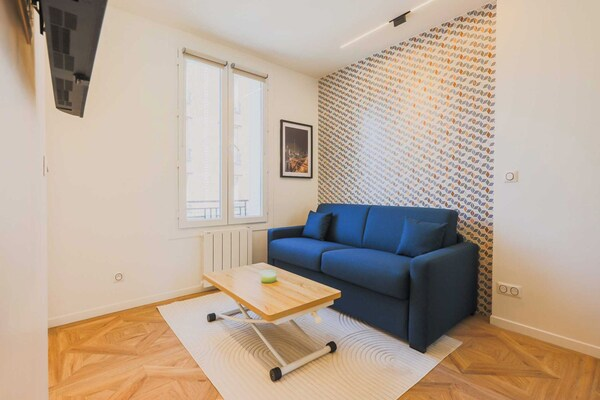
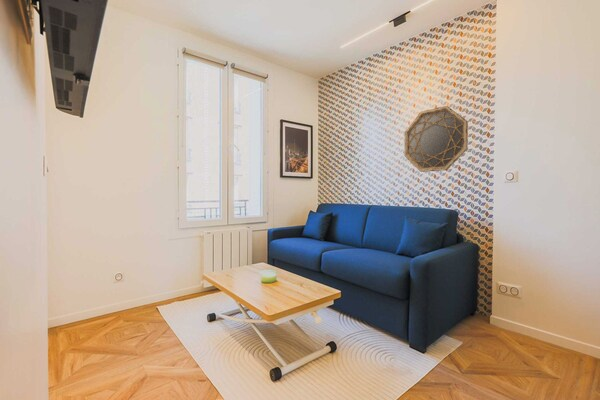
+ home mirror (433, 140)
